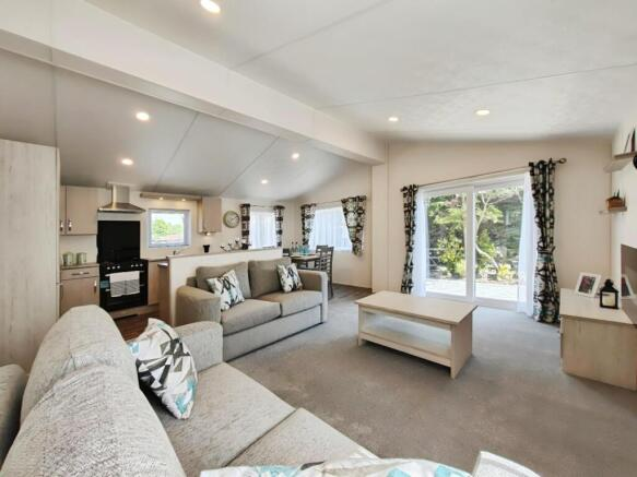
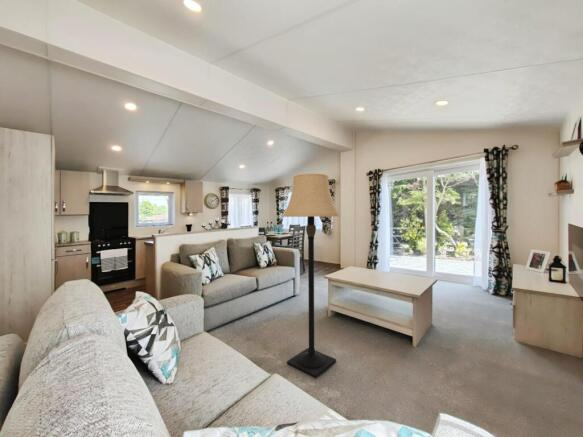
+ lamp (311, 270)
